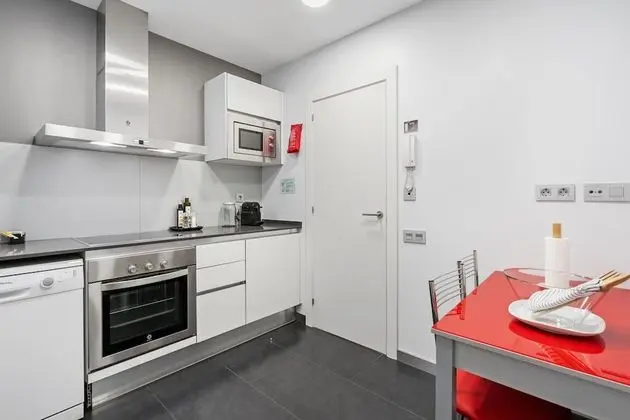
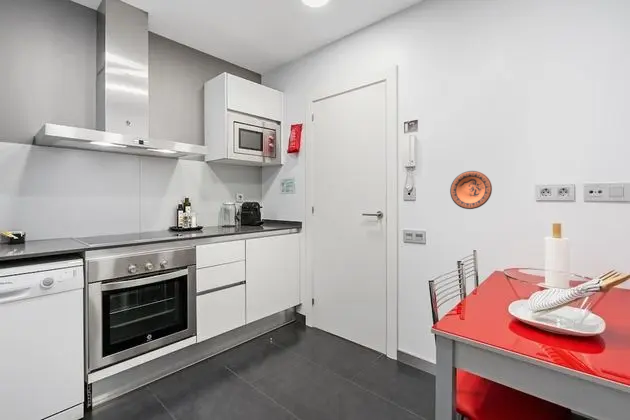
+ decorative plate (470, 190)
